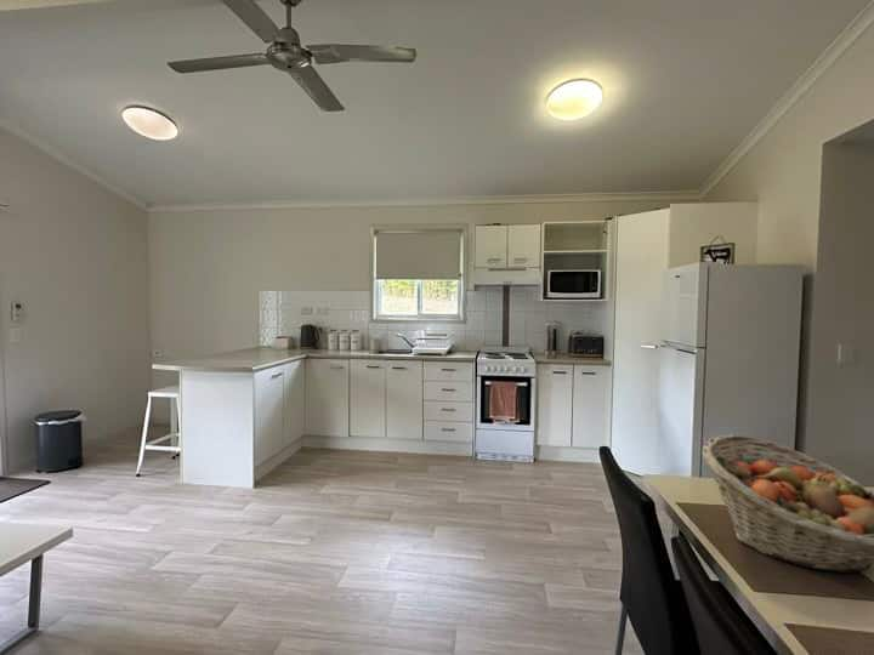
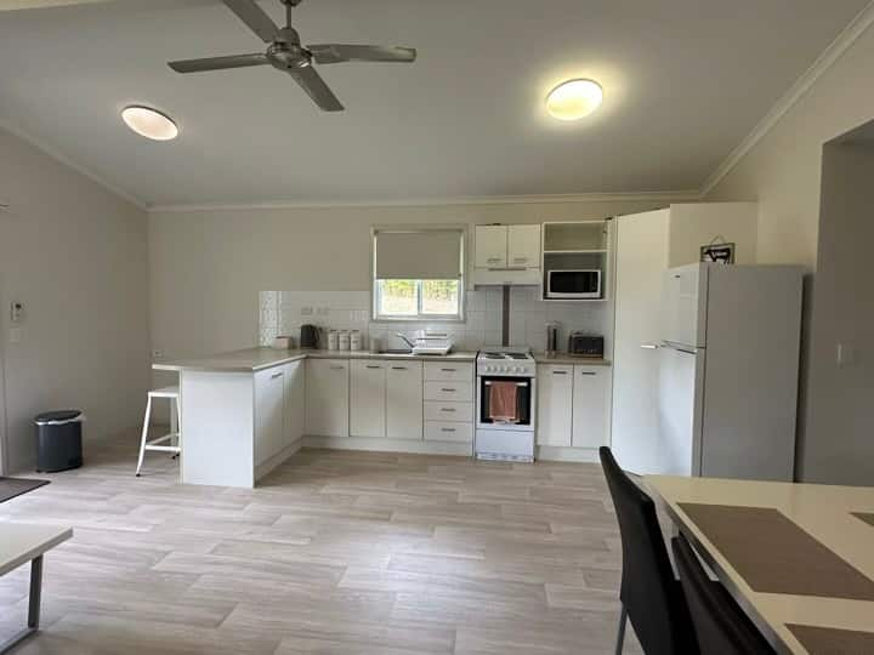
- fruit basket (791, 495)
